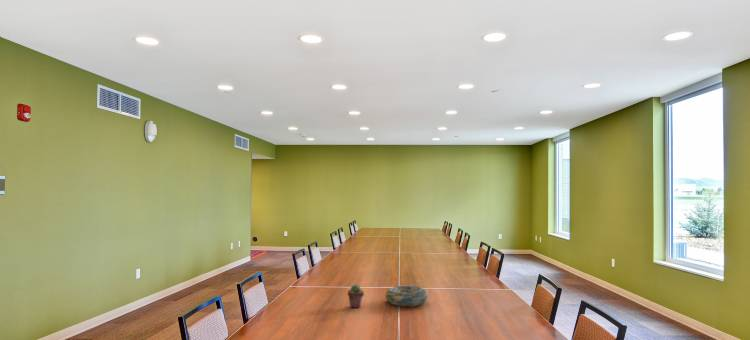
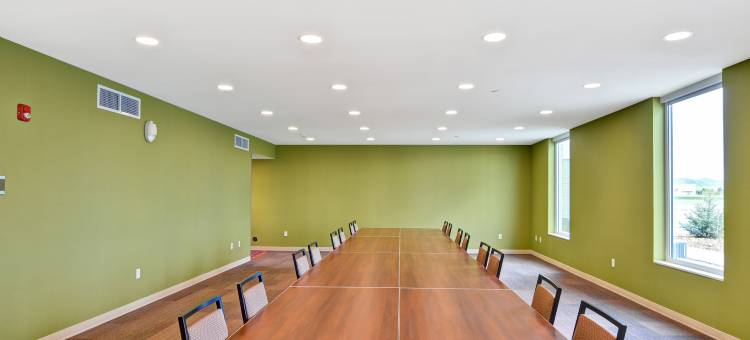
- decorative bowl (406, 295)
- potted succulent (355, 295)
